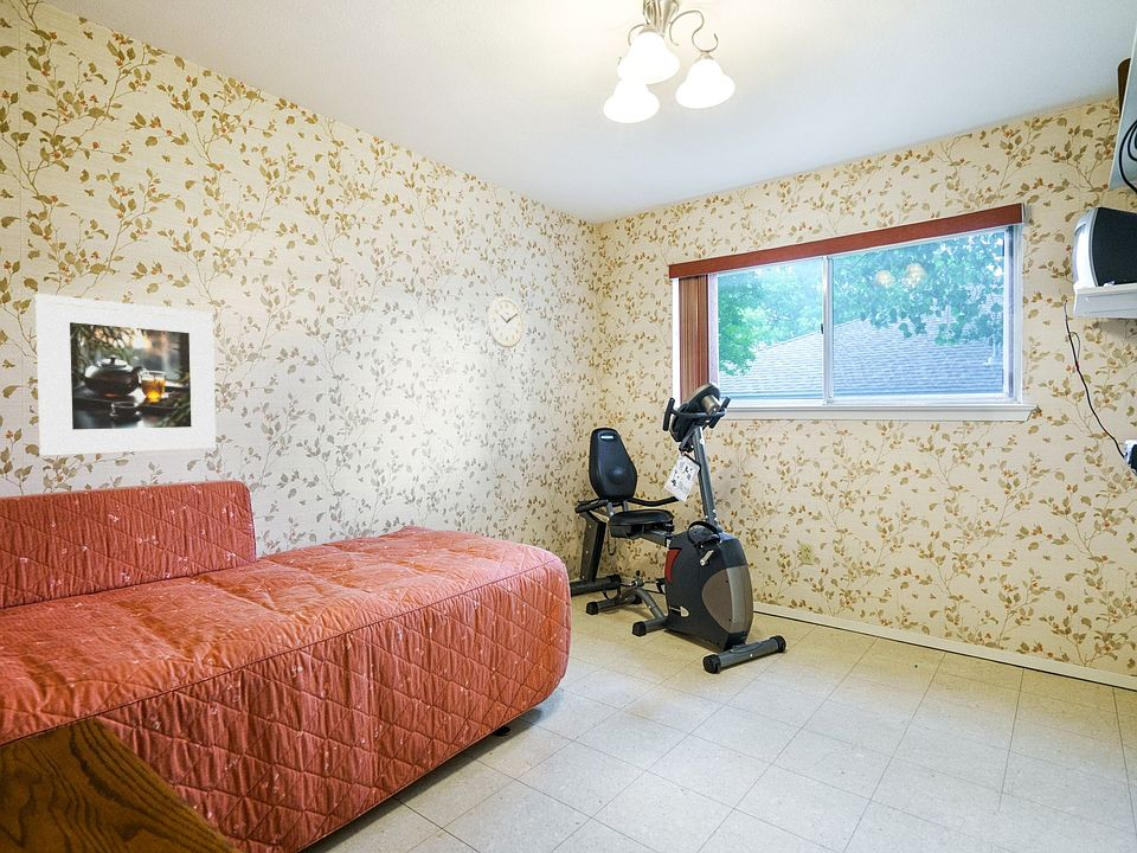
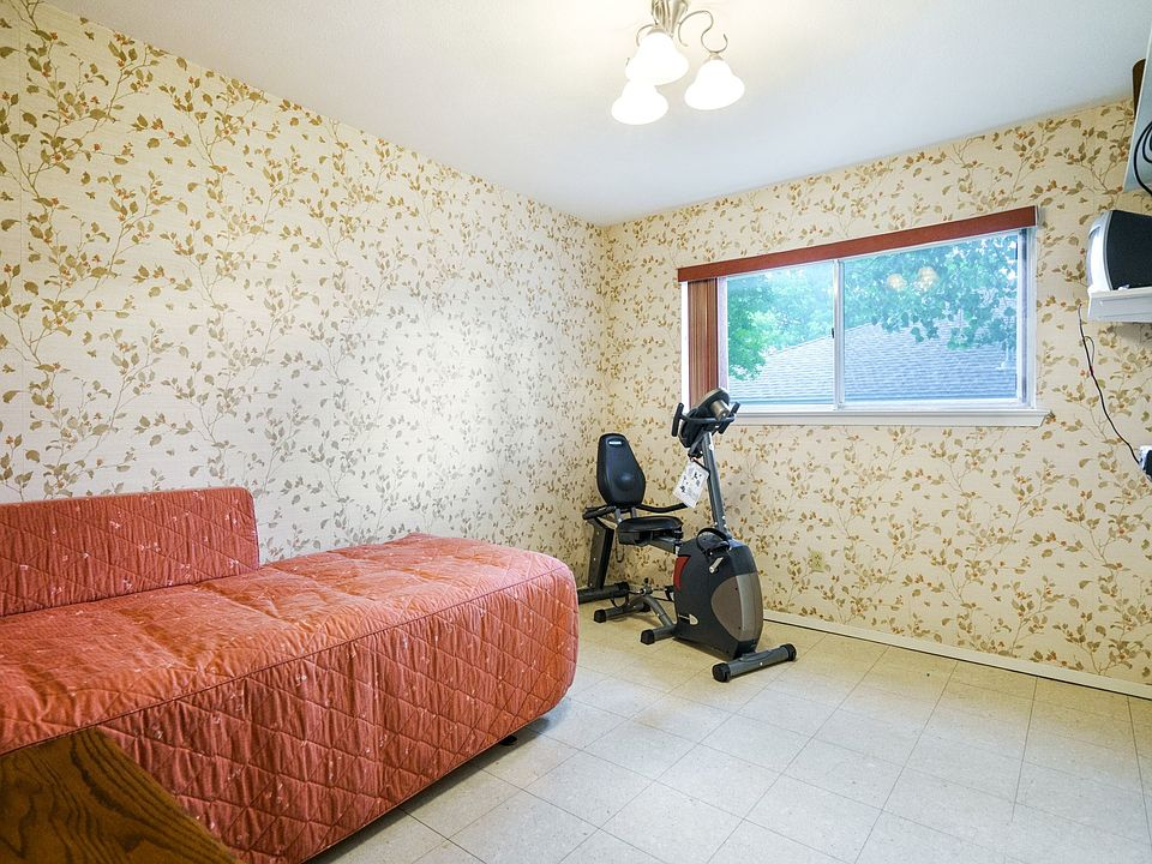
- wall clock (506, 321)
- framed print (134, 378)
